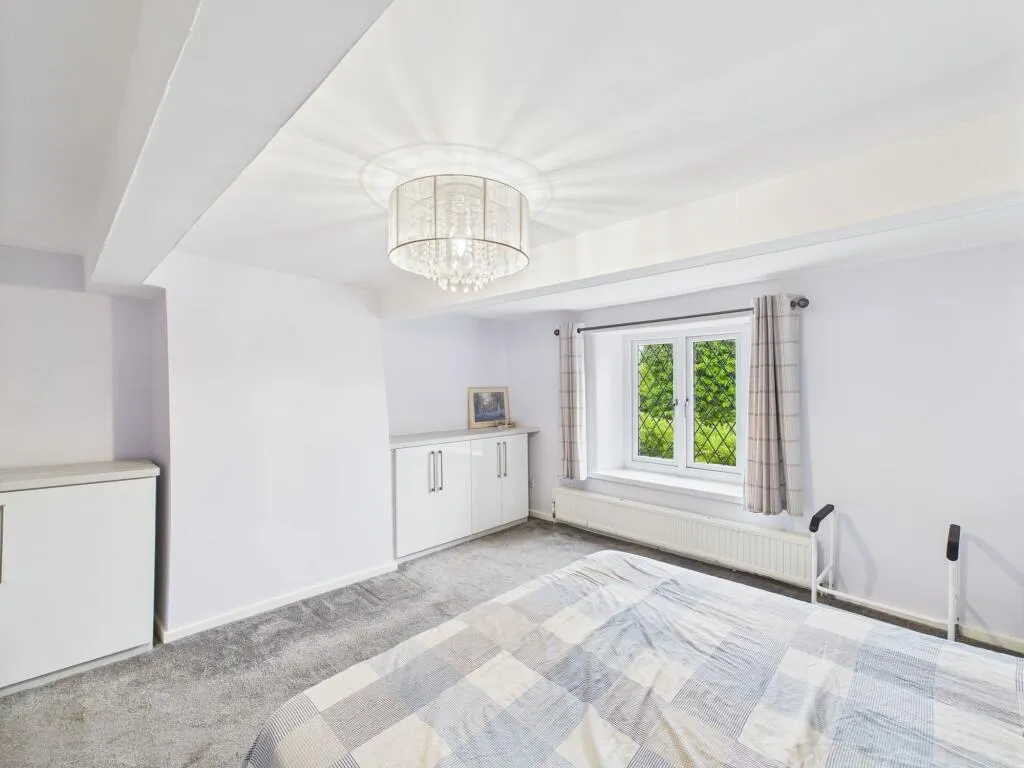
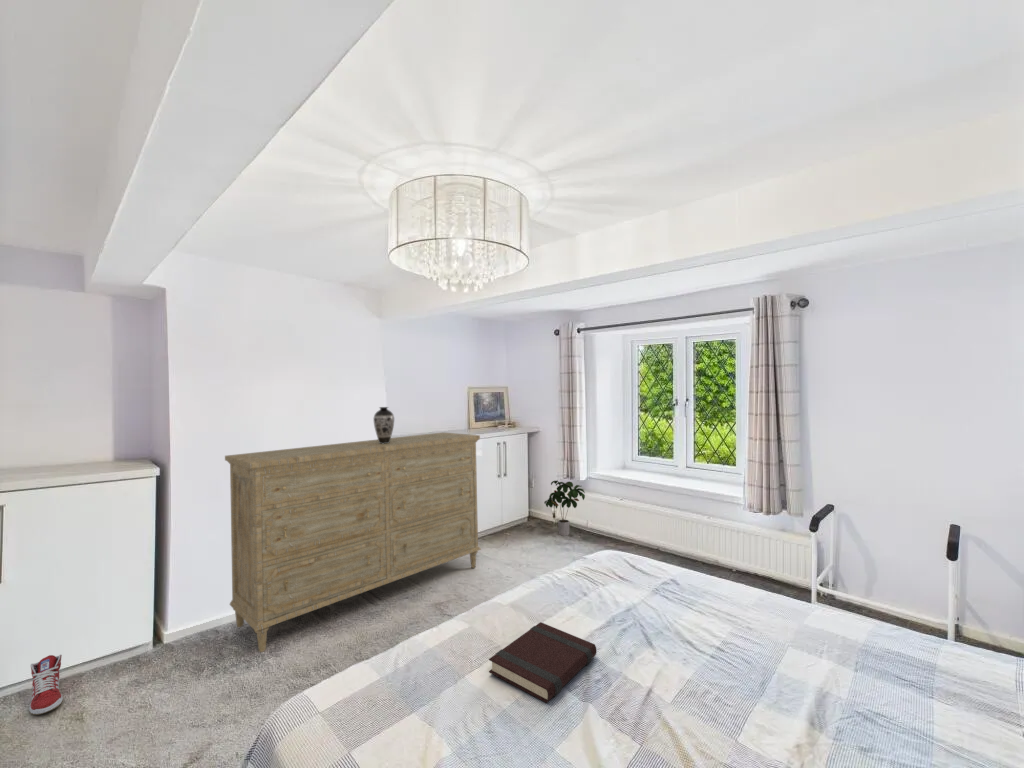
+ dresser (371, 518)
+ potted plant (563, 506)
+ decorative vase (384, 424)
+ book (544, 658)
+ sneaker (46, 681)
